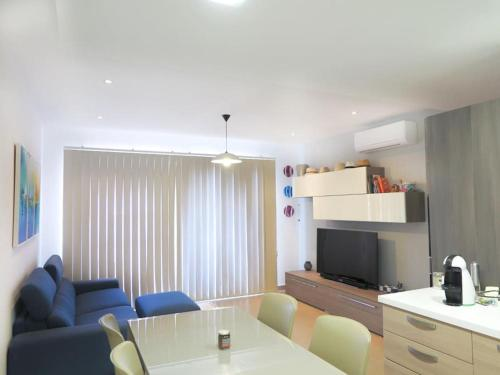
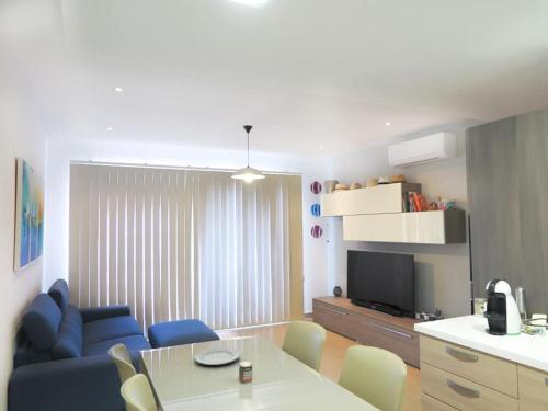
+ chinaware (217, 357)
